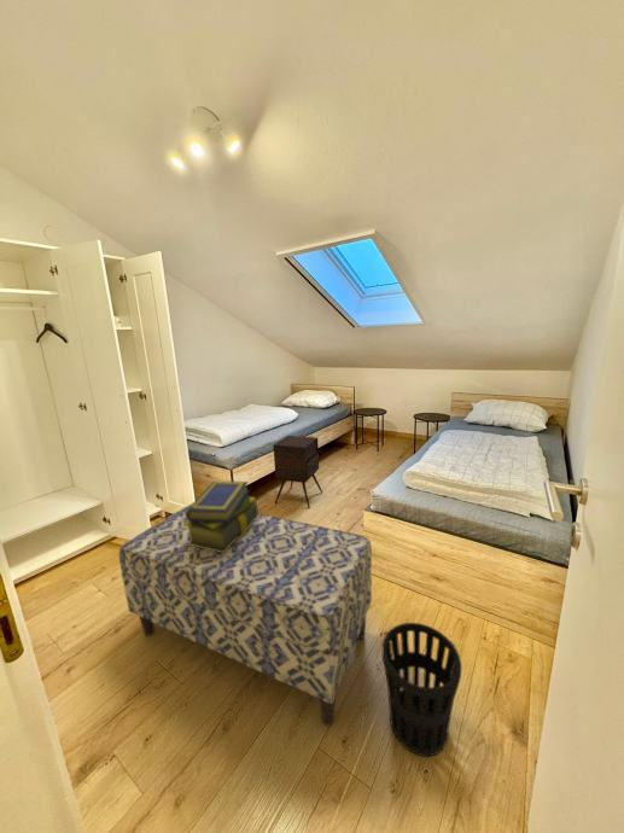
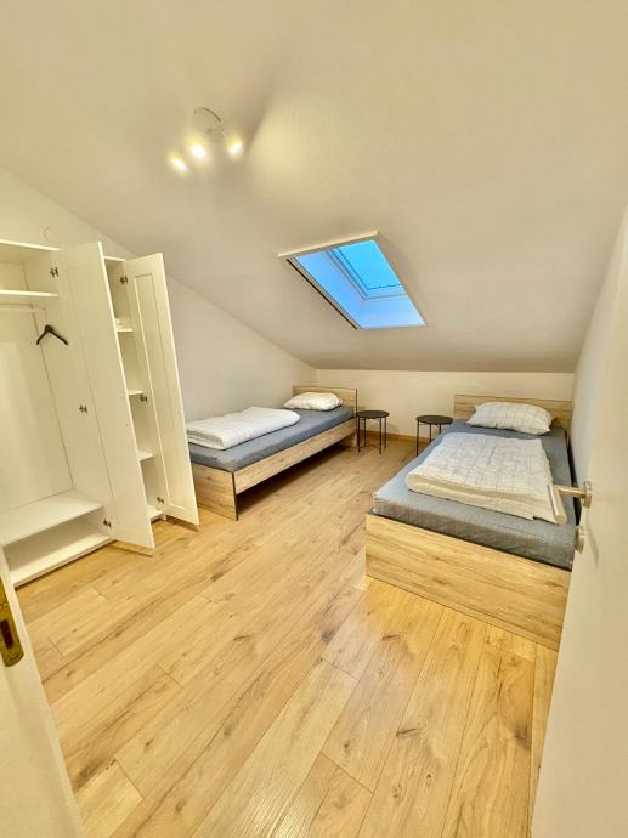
- stack of books (222, 512)
- wastebasket (419, 688)
- bench (247, 589)
- side table (298, 470)
